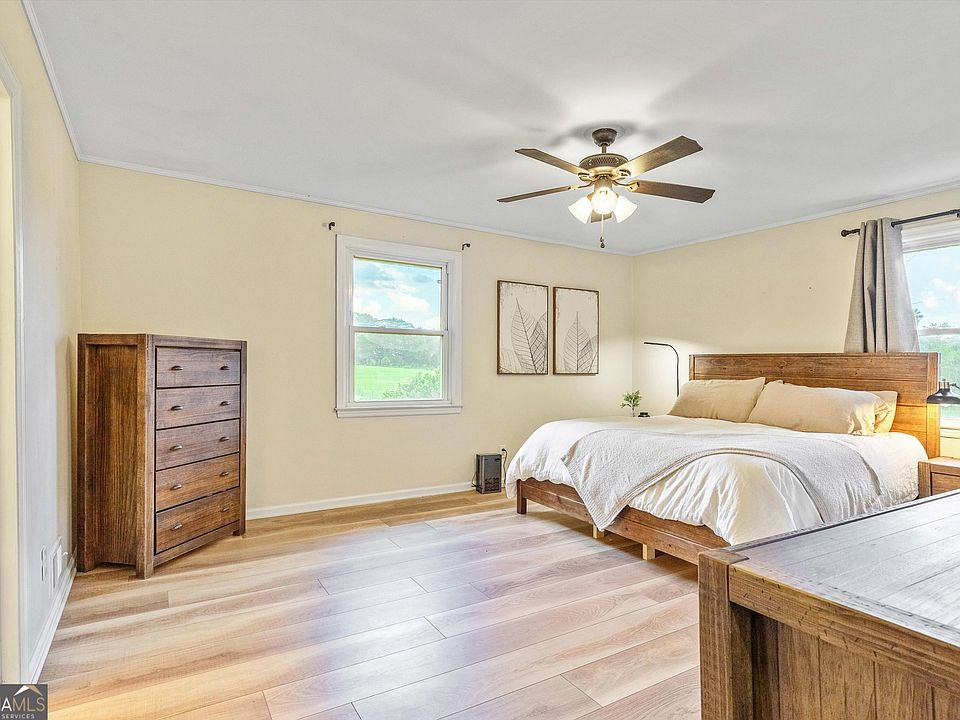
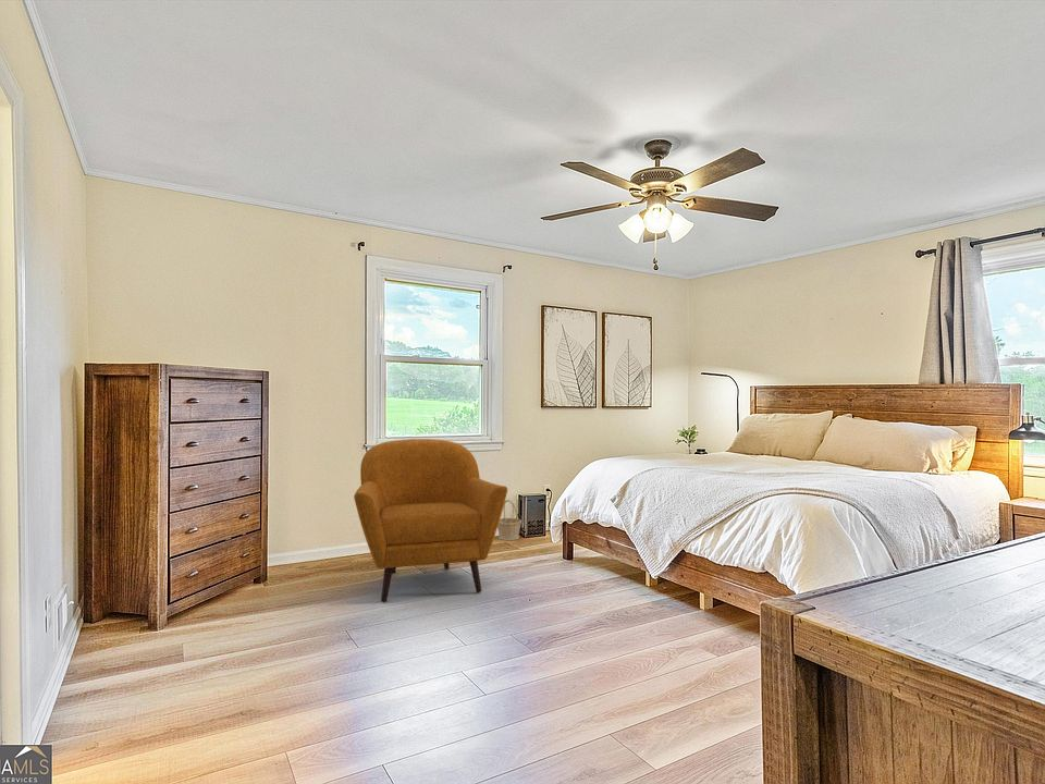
+ basket (508, 518)
+ armchair (423, 511)
